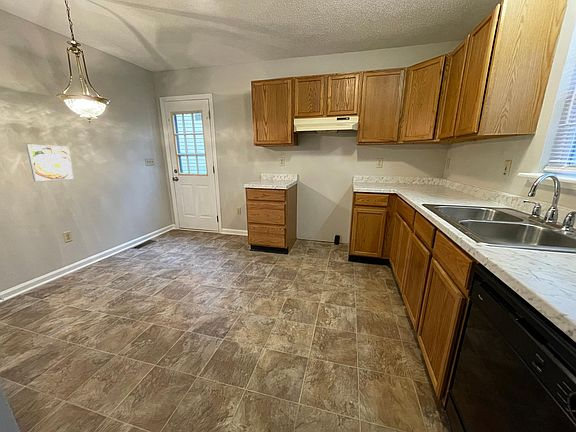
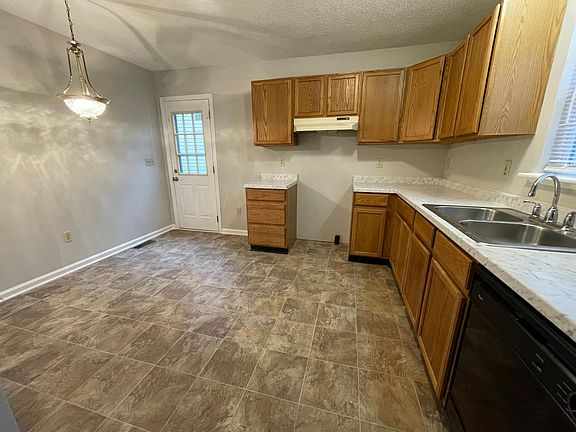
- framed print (52, 163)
